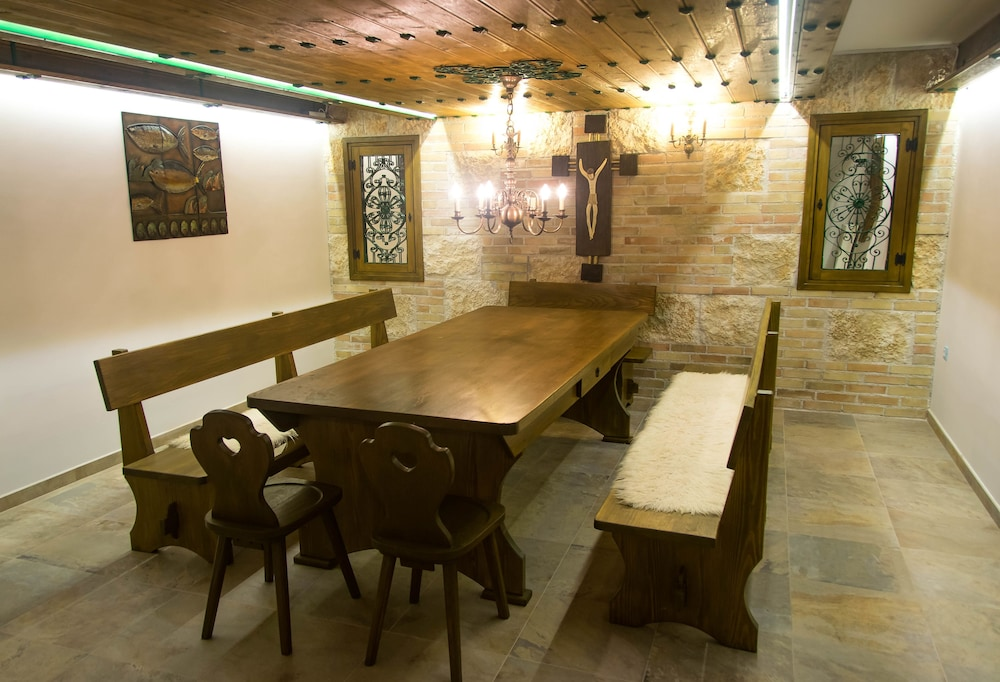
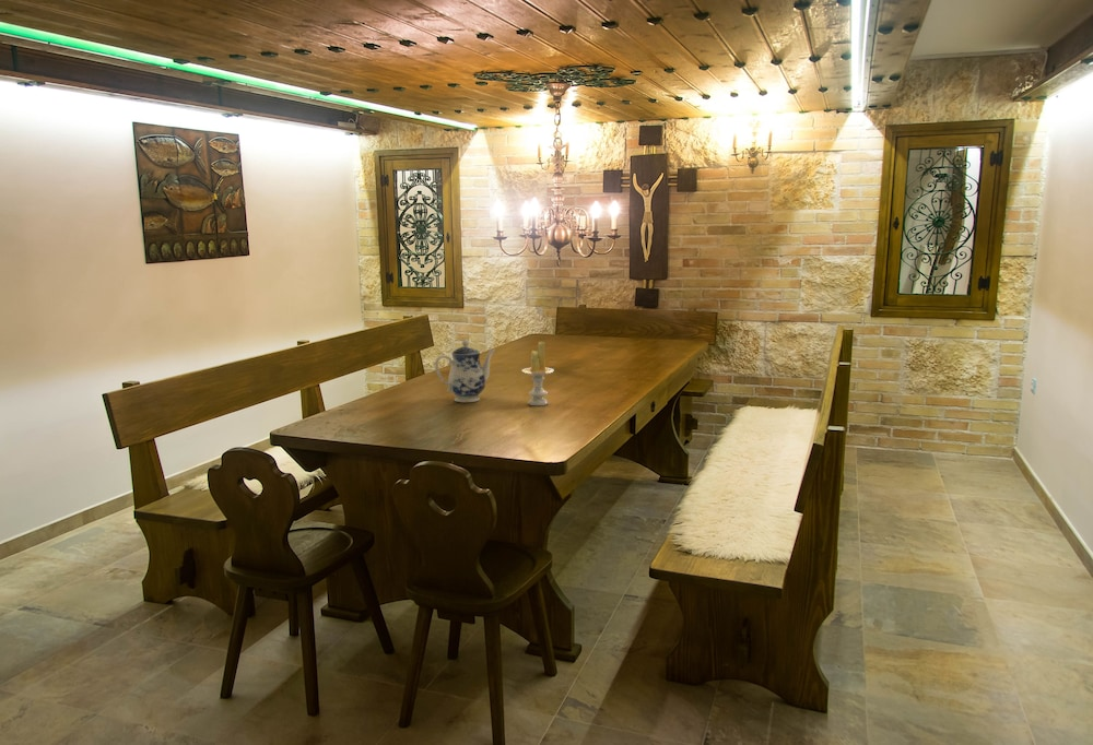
+ candle (538, 372)
+ teapot (466, 369)
